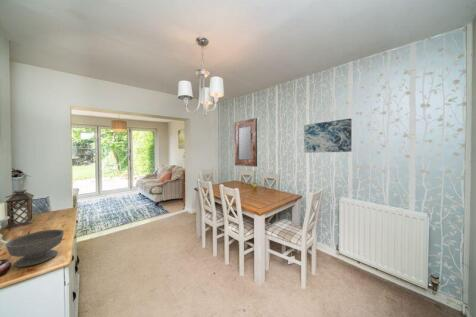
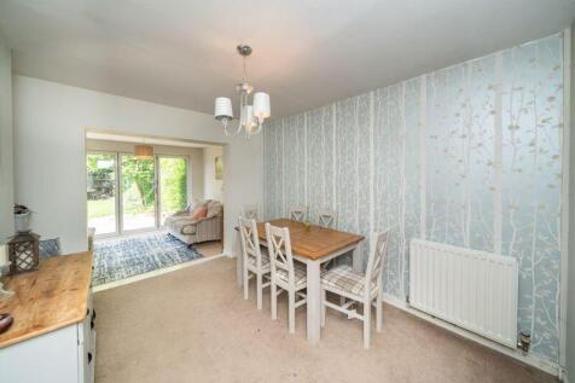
- home mirror (245, 143)
- bowl (37, 247)
- wall art (325, 137)
